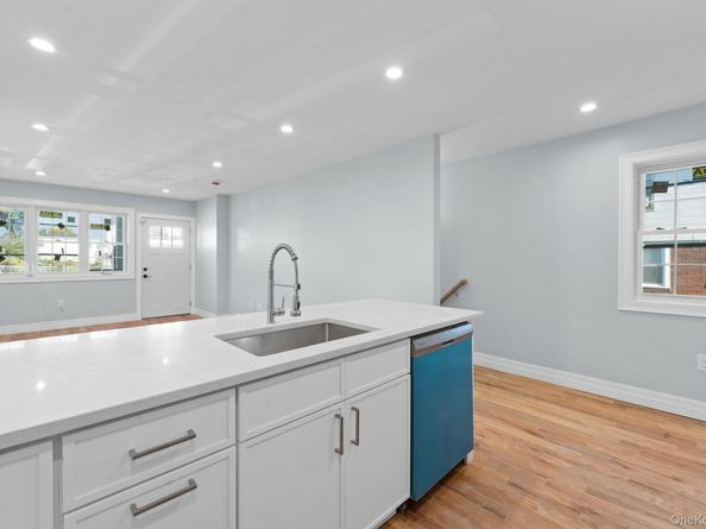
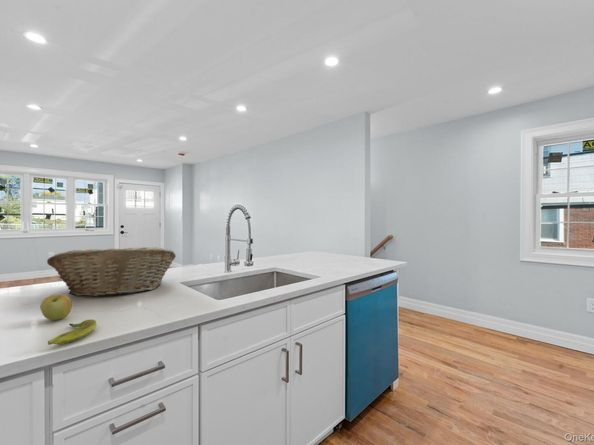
+ apple (56, 307)
+ banana (76, 329)
+ fruit basket (117, 267)
